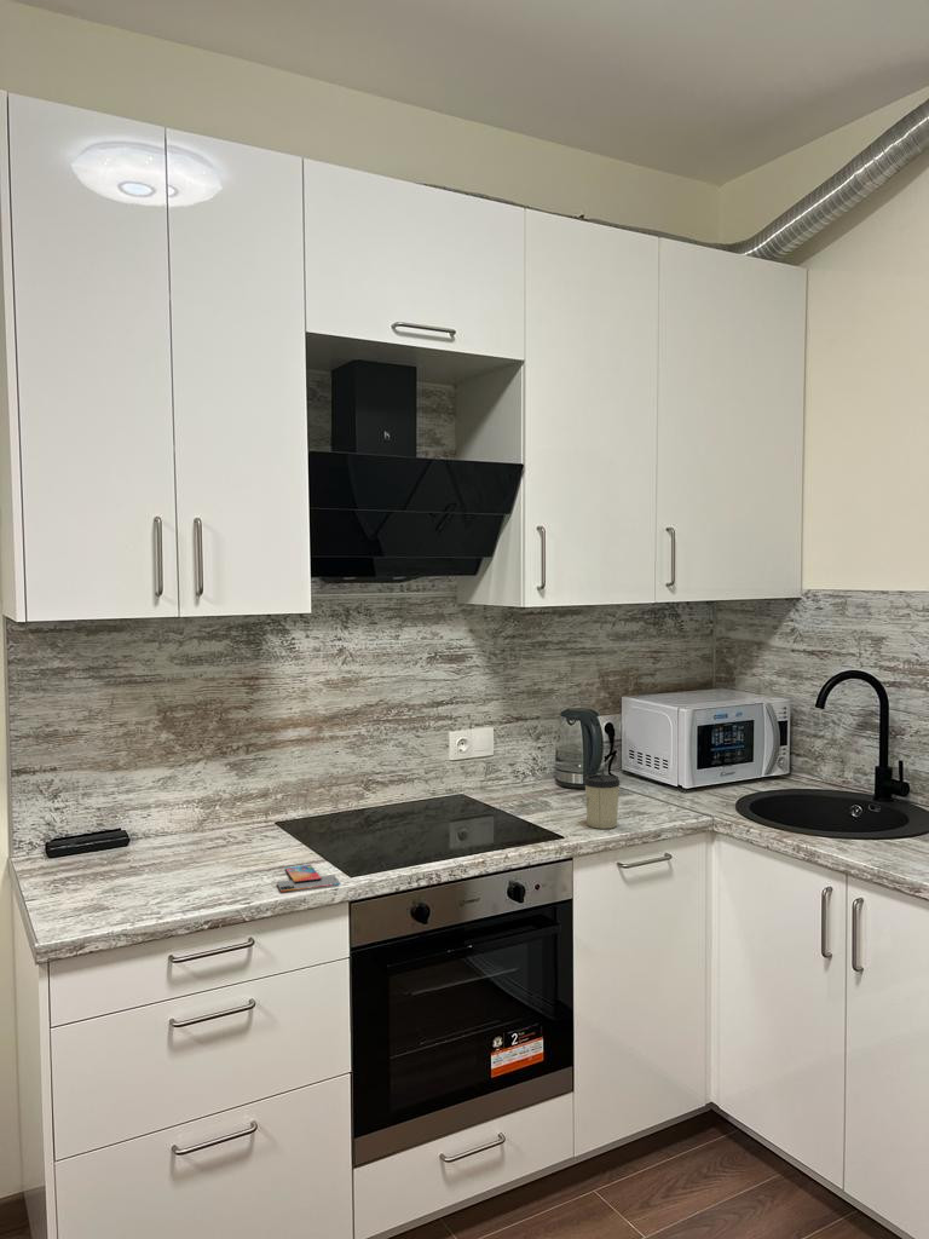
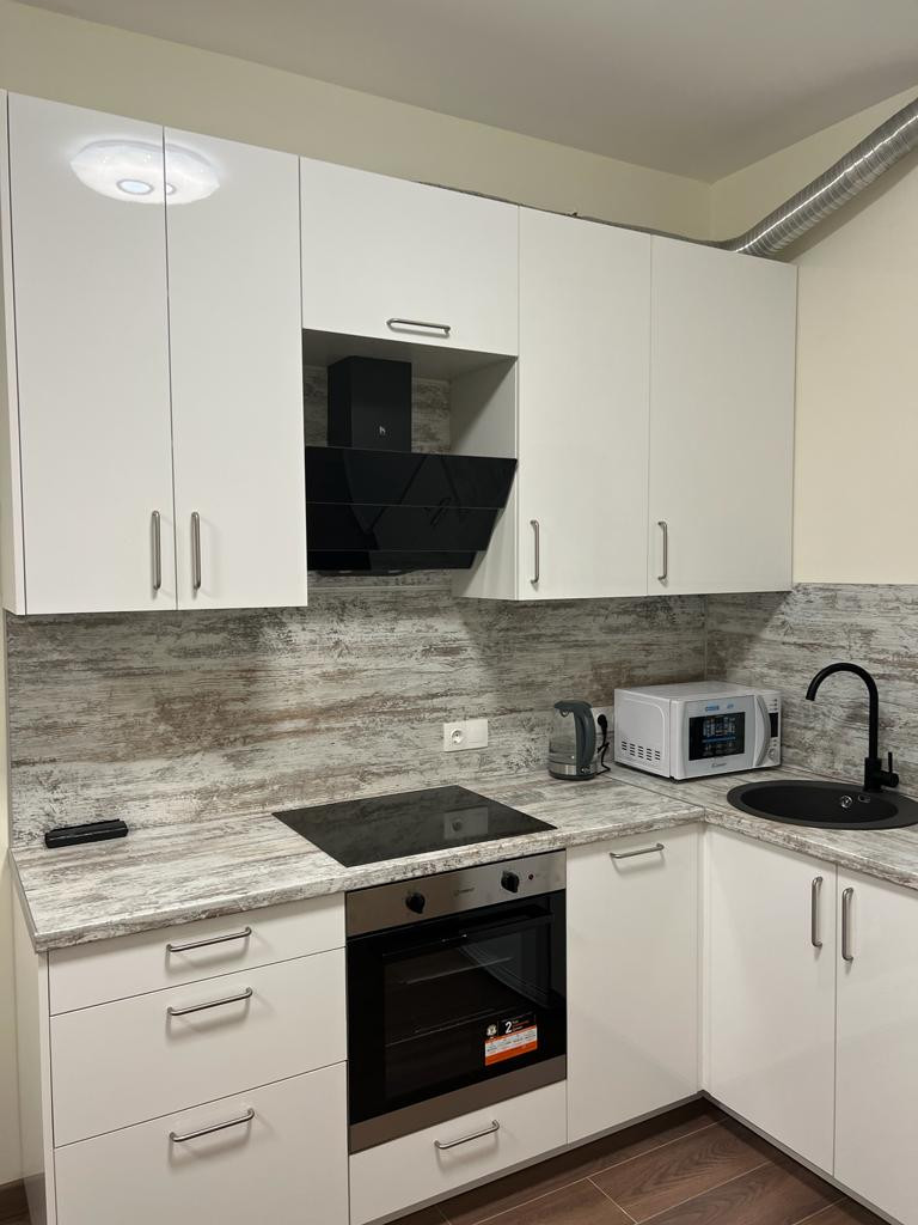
- cup (601, 801)
- smartphone (304, 875)
